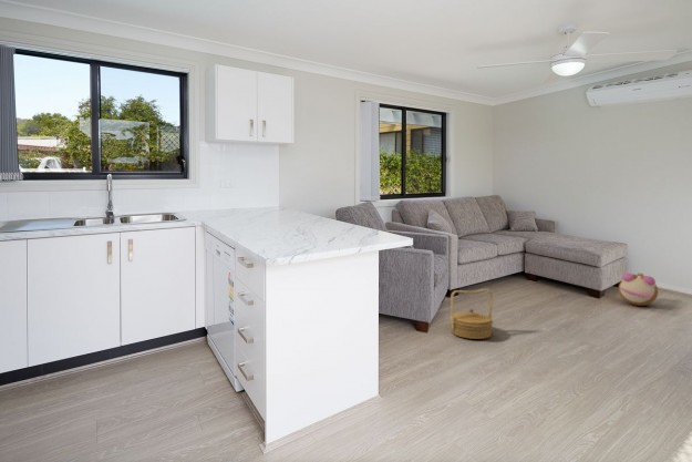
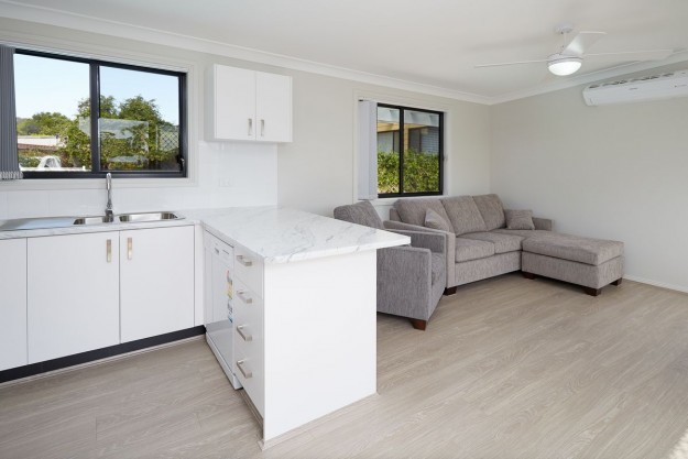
- basket (471, 310)
- plush toy (638, 289)
